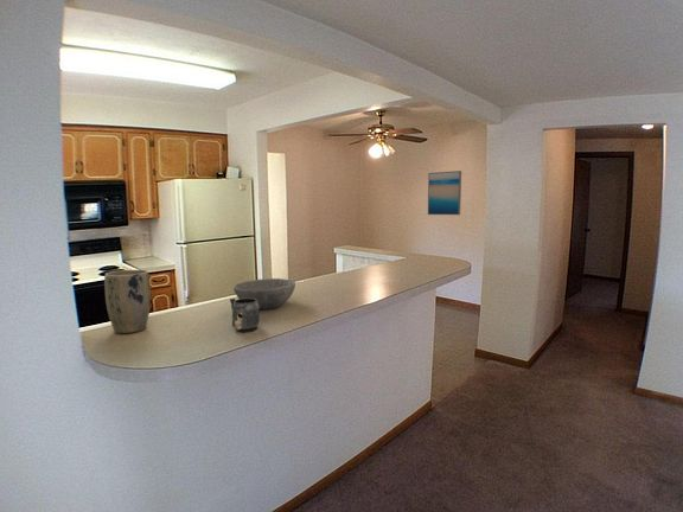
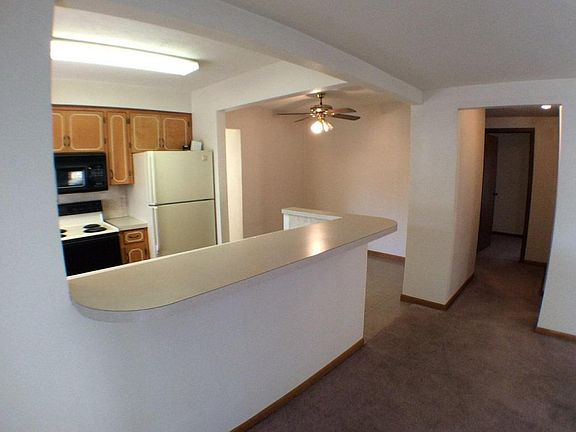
- mug (242, 314)
- bowl (266, 294)
- plant pot (128, 301)
- wall art (443, 193)
